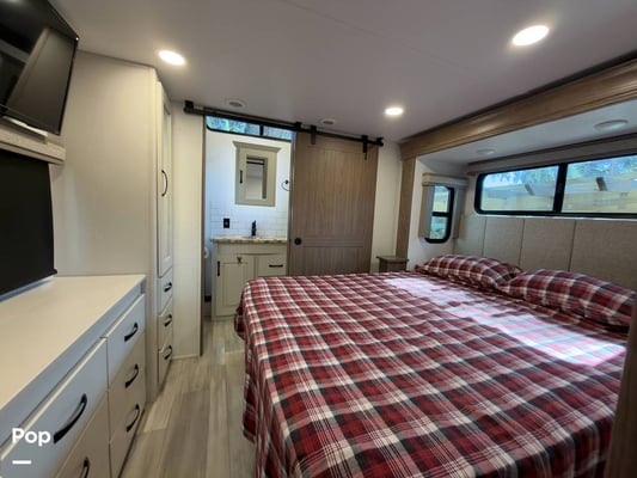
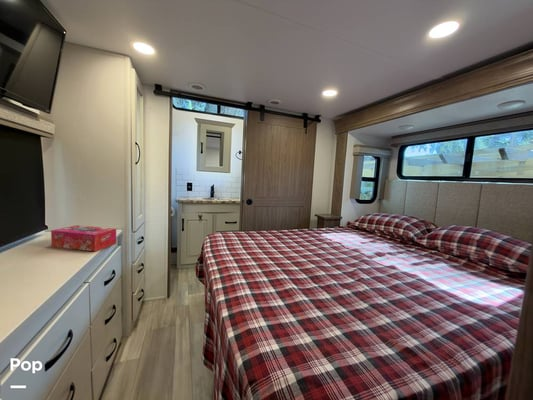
+ tissue box (85, 237)
